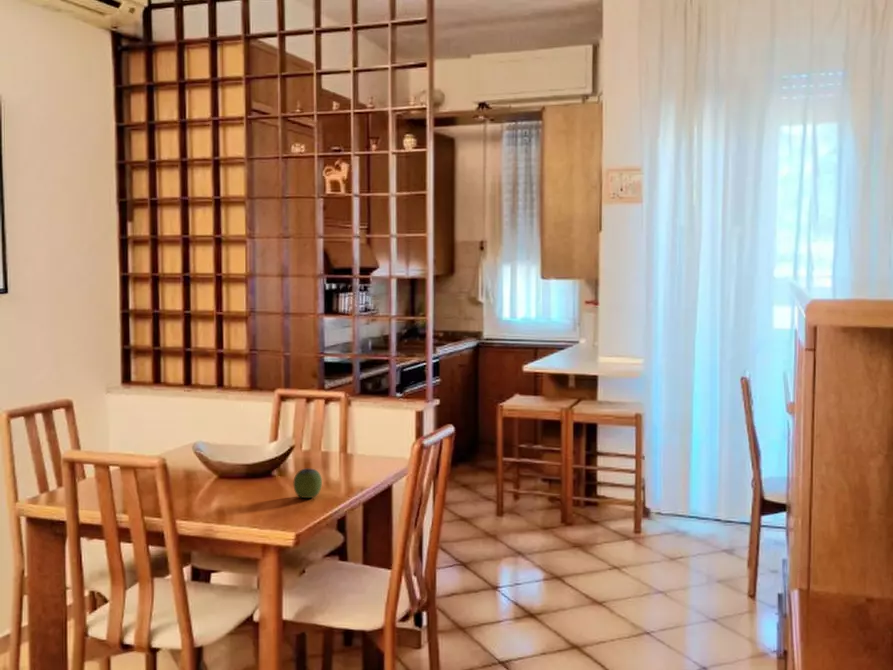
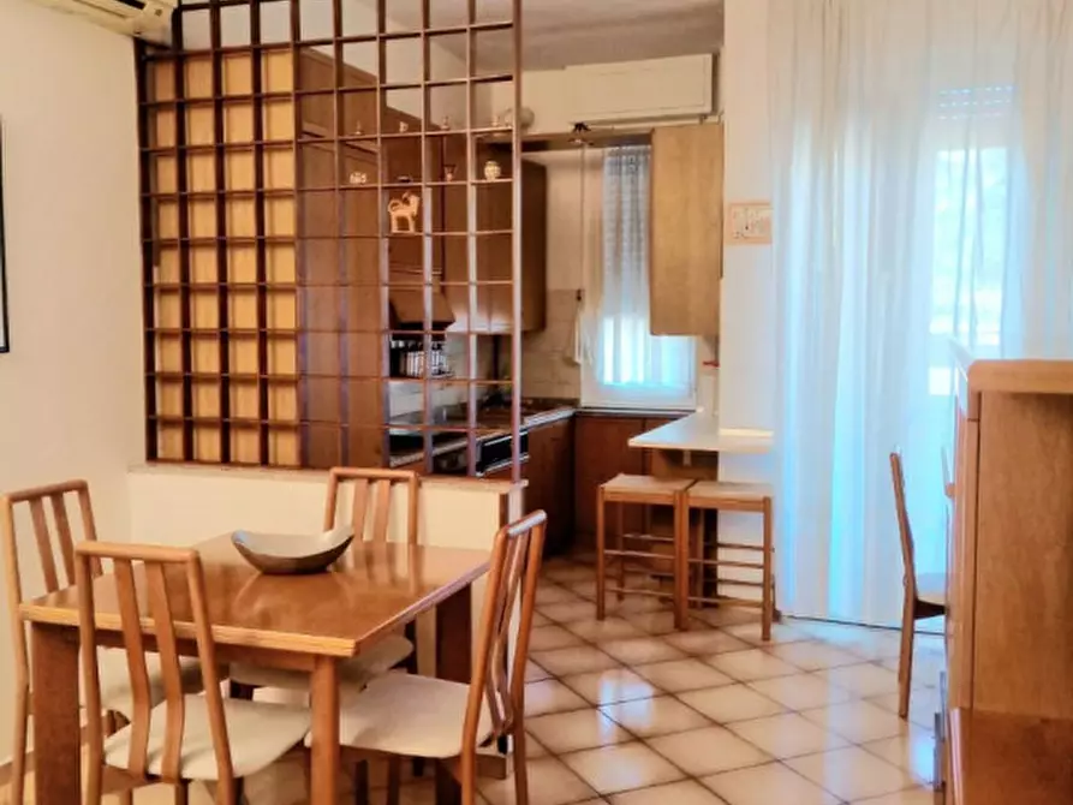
- apple (307, 482)
